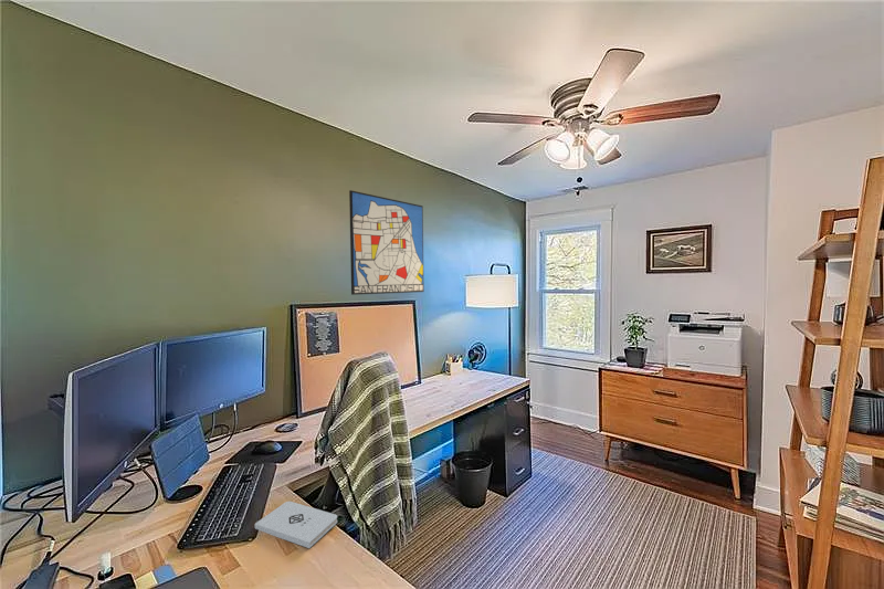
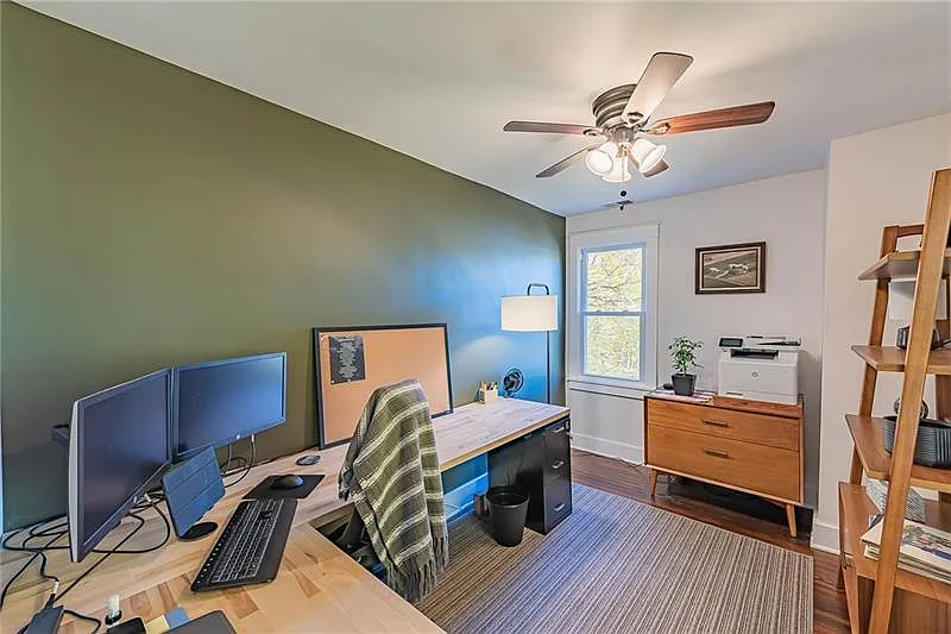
- notepad (297, 522)
- wall art (390, 245)
